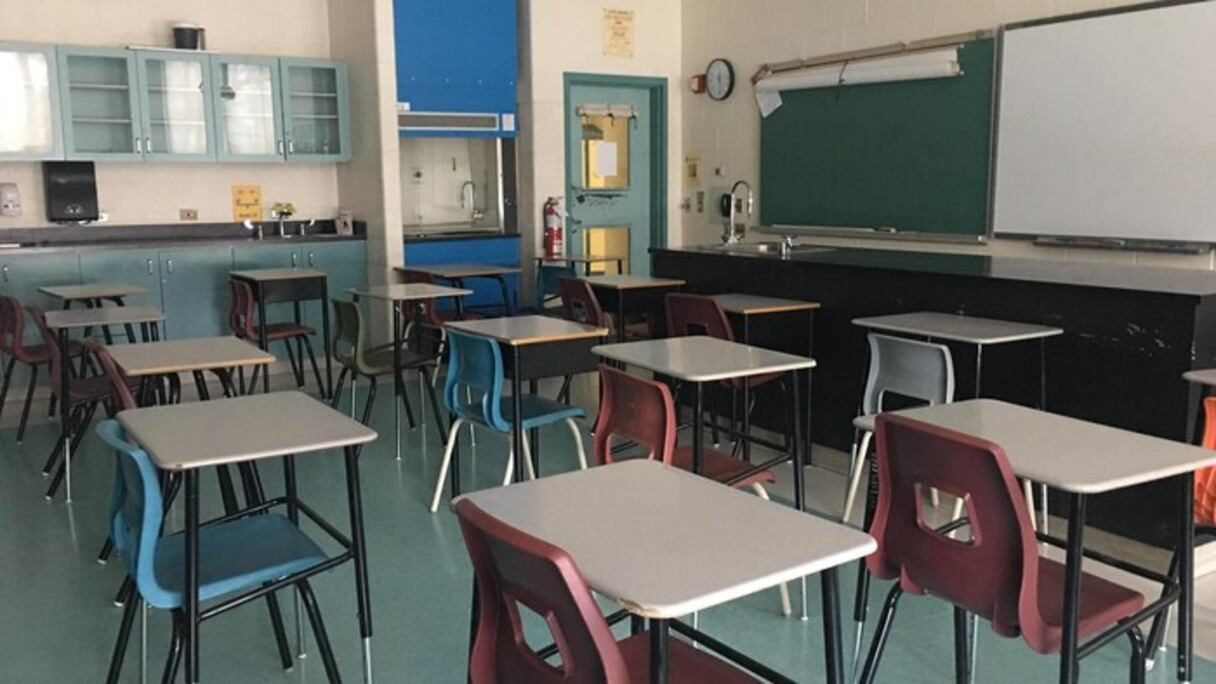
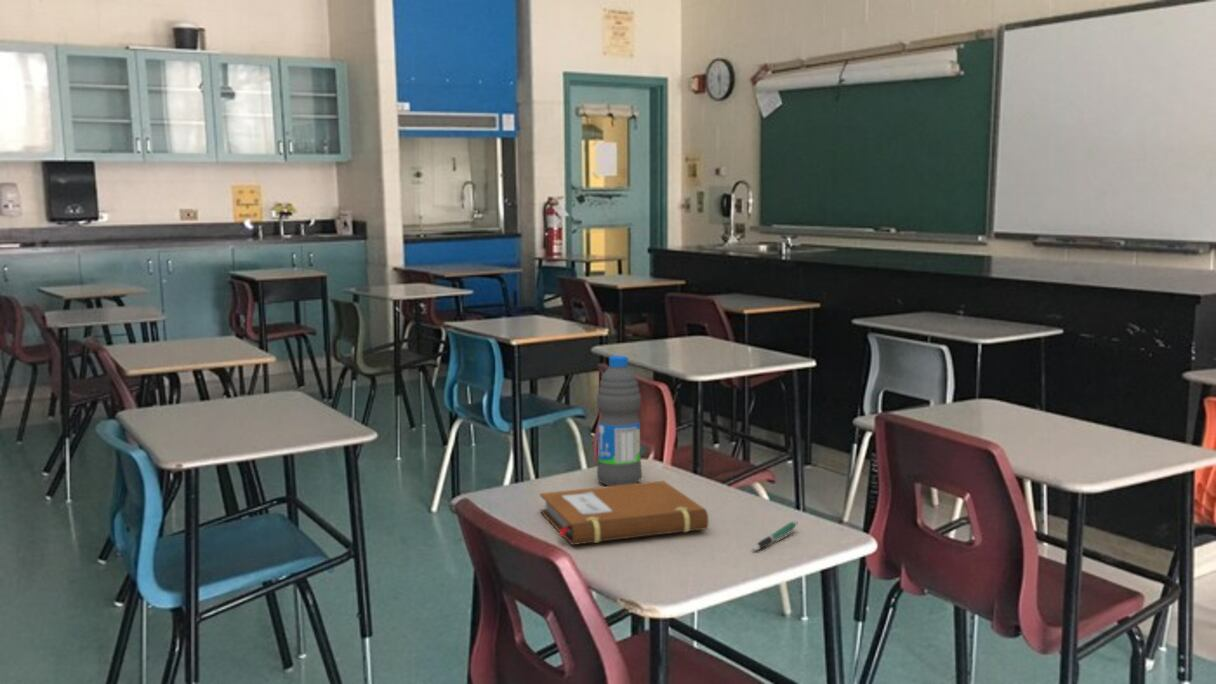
+ notebook (618, 512)
+ water bottle (618, 419)
+ pen (775, 535)
